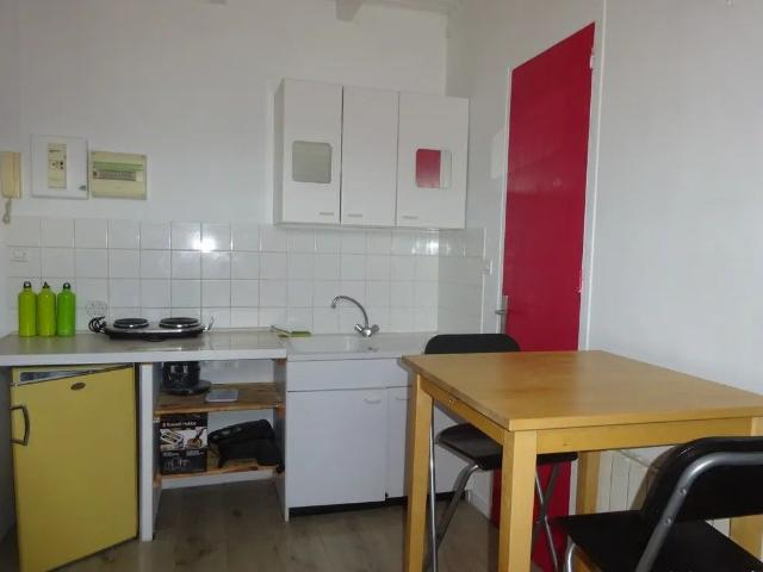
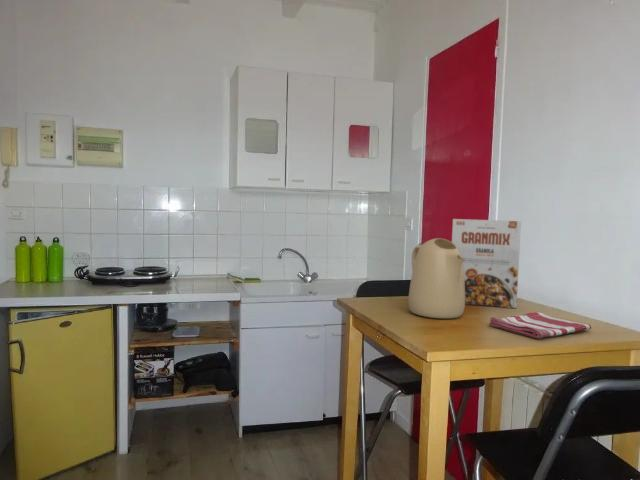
+ cereal box (483, 262)
+ kettle (435, 275)
+ dish towel (539, 323)
